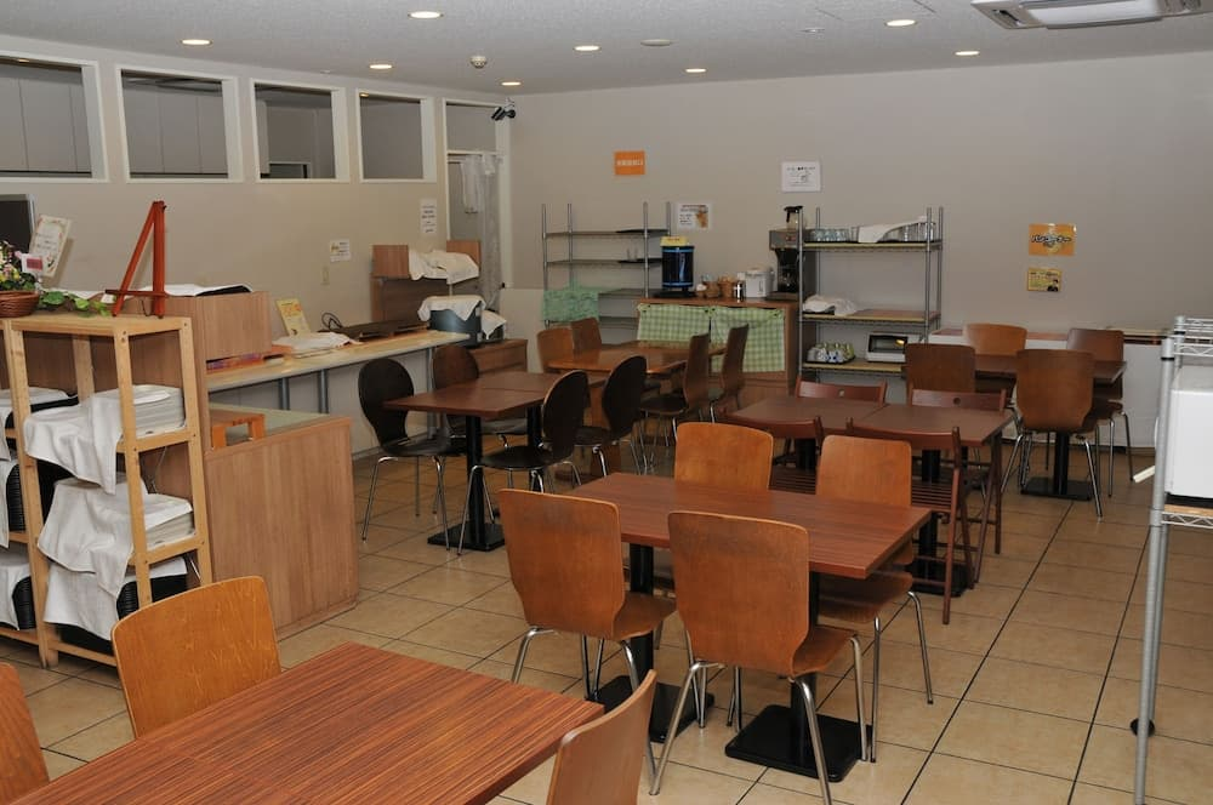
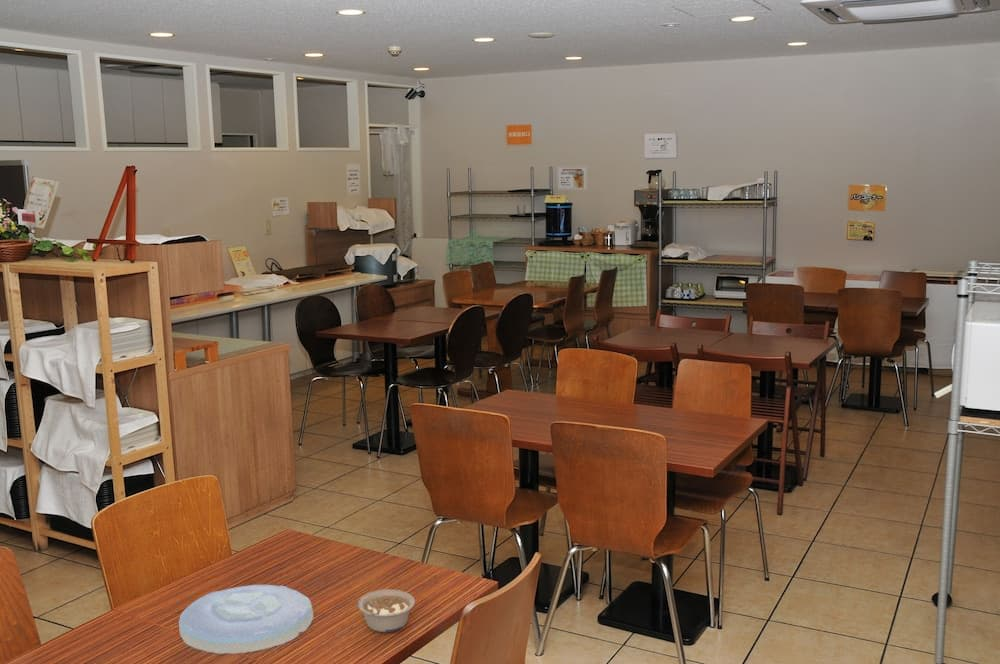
+ legume (387, 611)
+ plate (246, 612)
